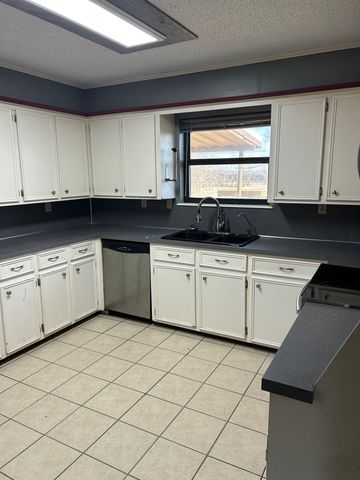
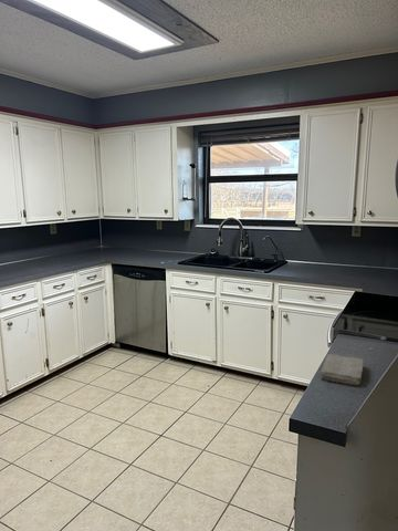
+ washcloth (342, 367)
